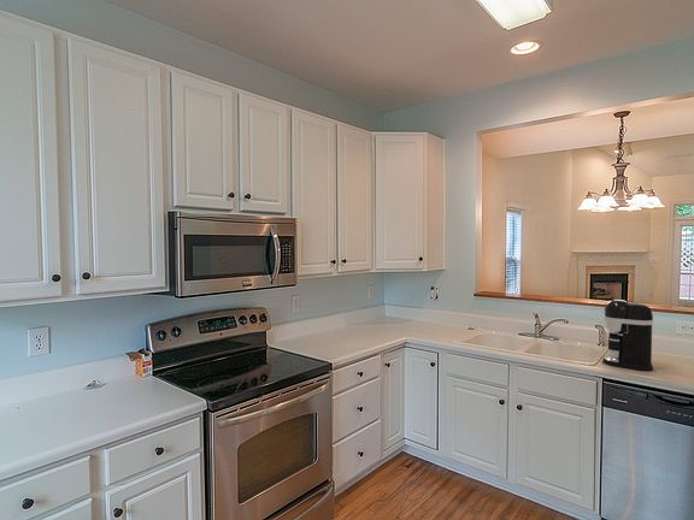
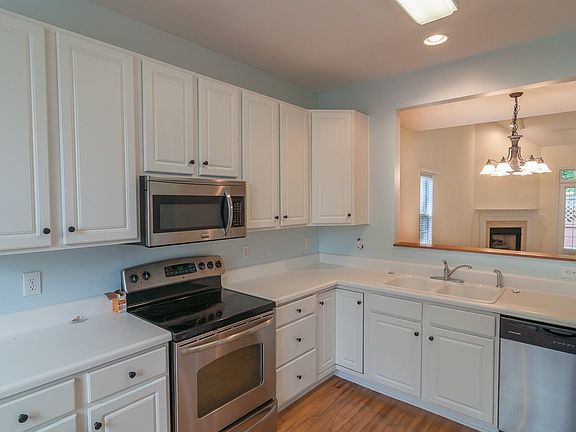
- coffee maker (627, 332)
